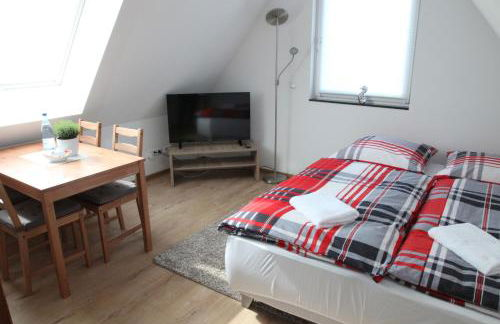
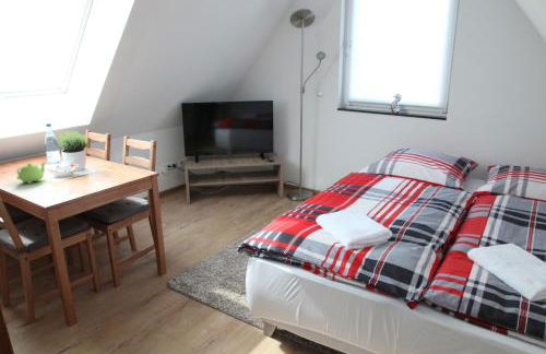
+ teapot (32, 172)
